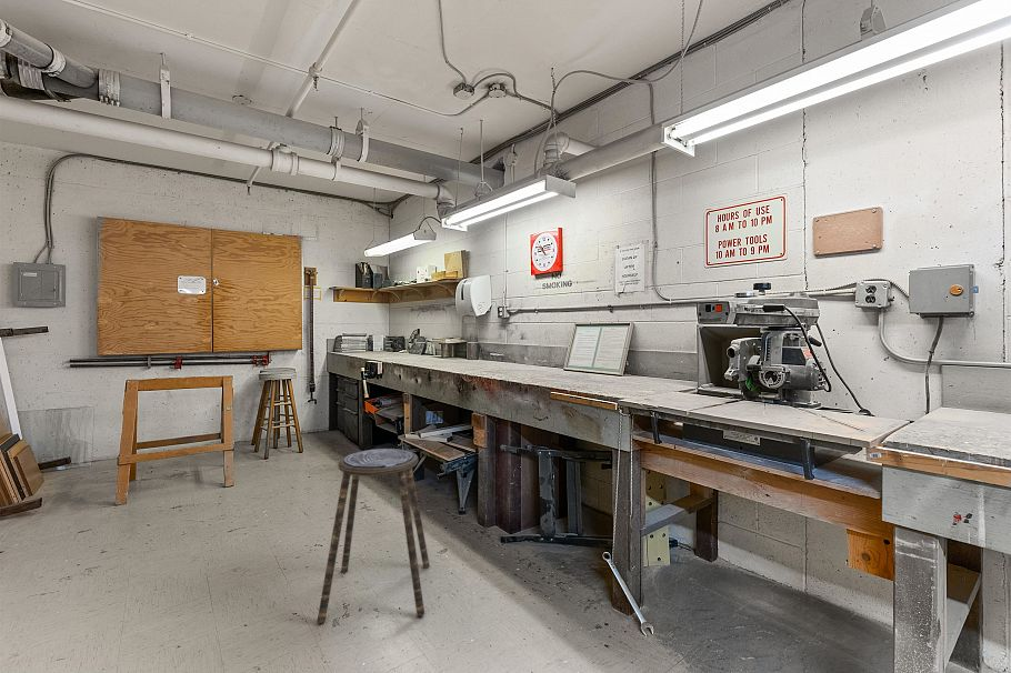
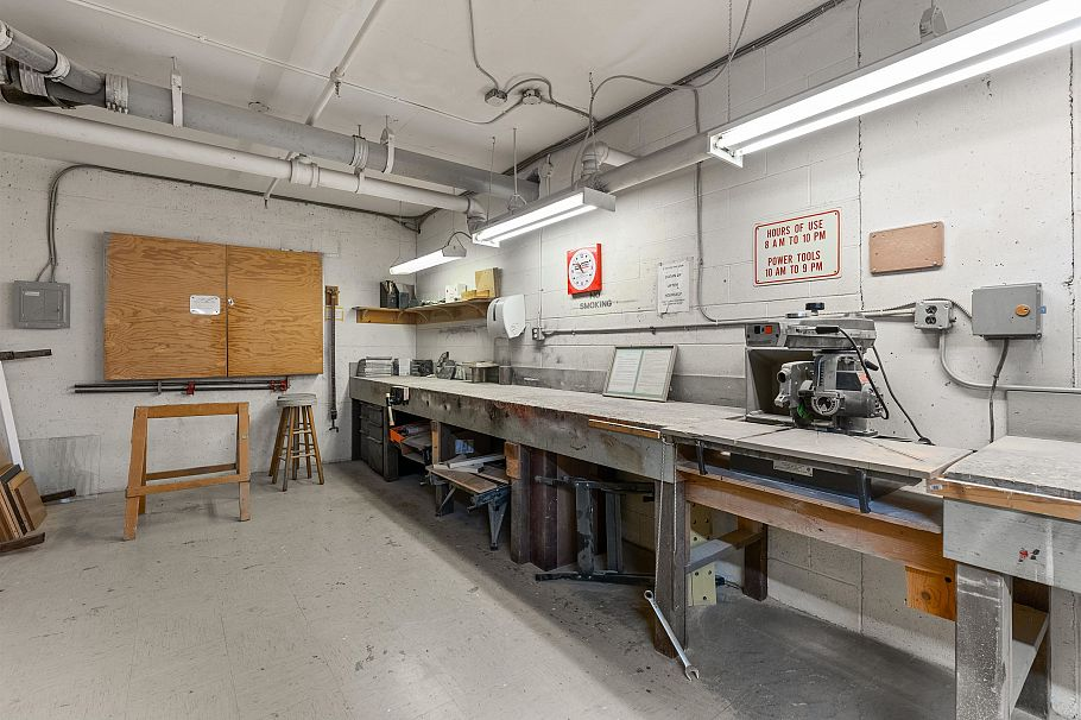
- stool (353, 520)
